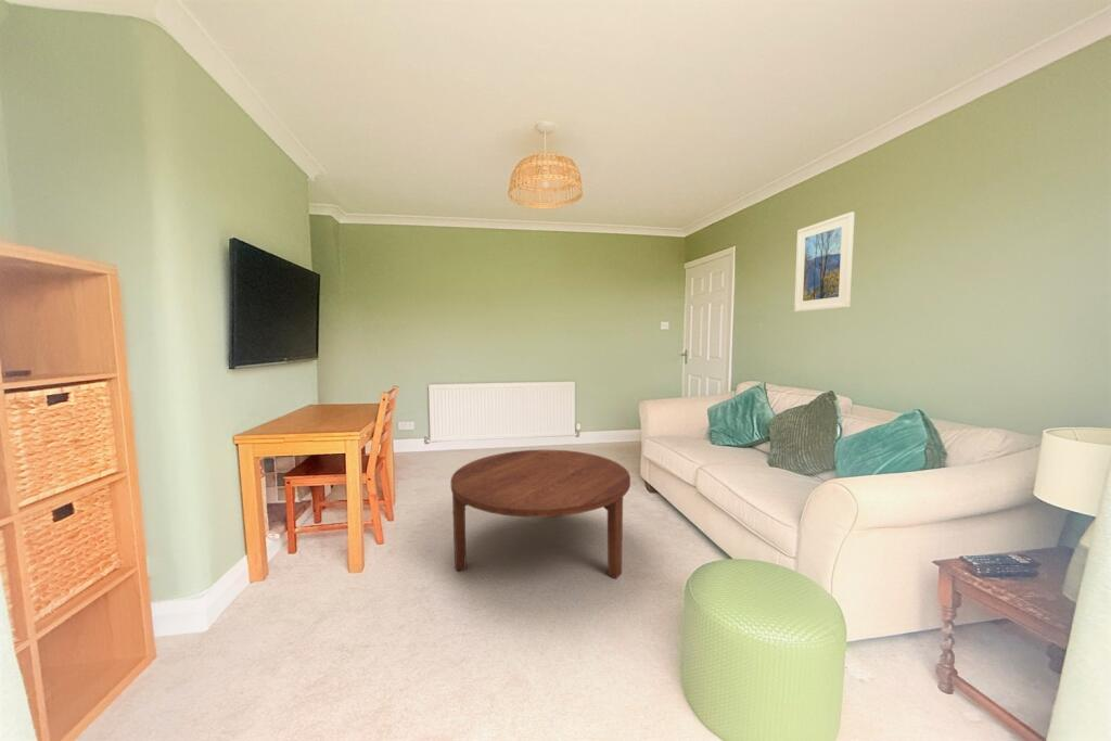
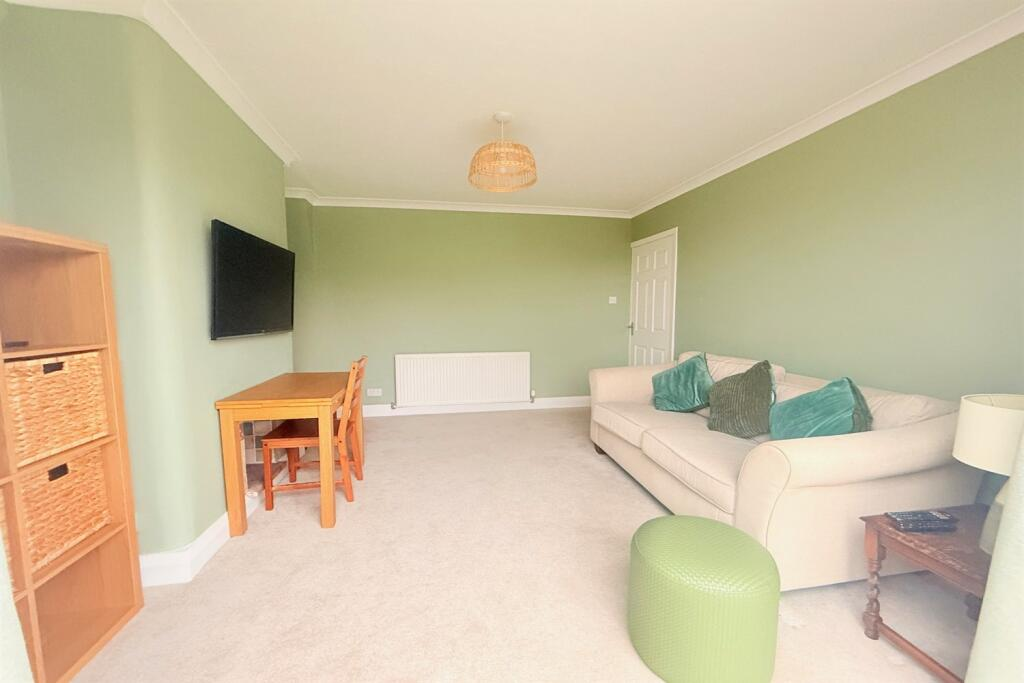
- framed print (821, 266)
- coffee table (541, 510)
